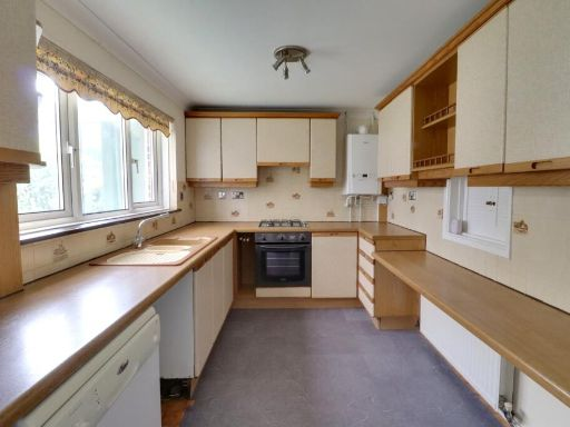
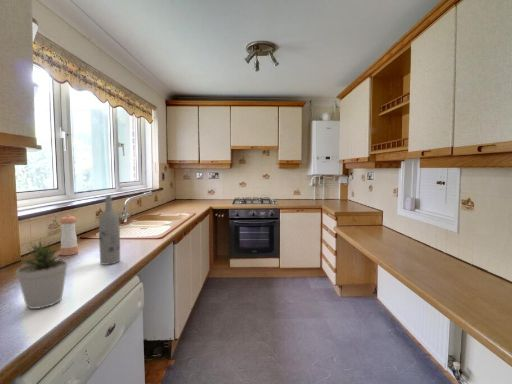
+ pepper shaker (68, 234)
+ potted plant (45, 270)
+ wine bottle (109, 228)
